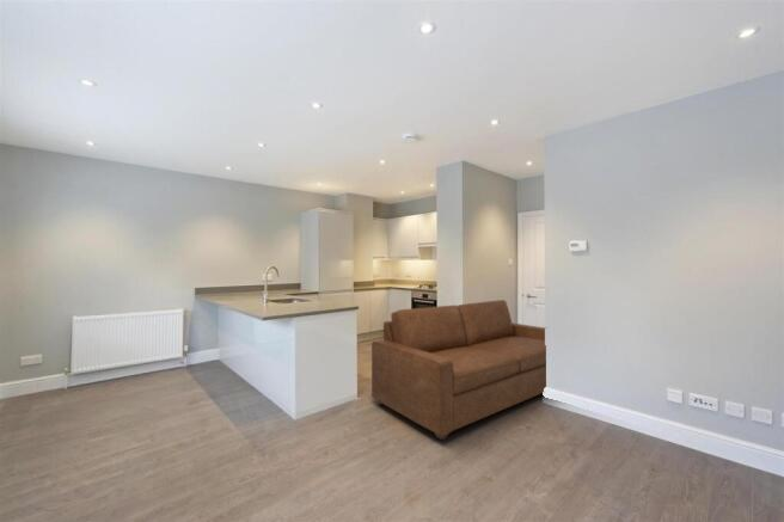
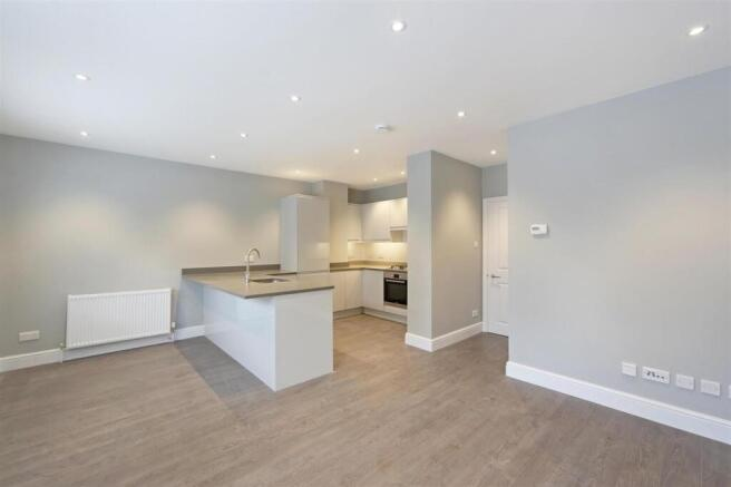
- sofa (478, 350)
